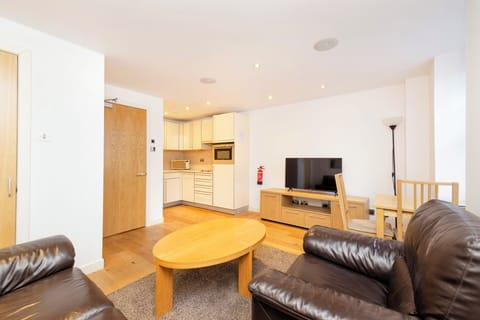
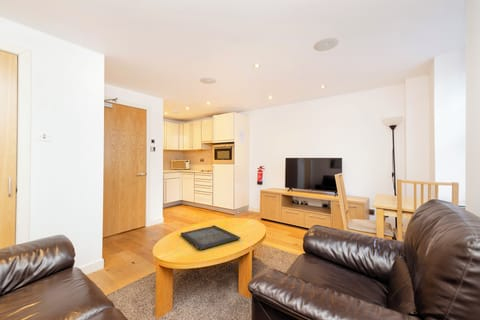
+ serving tray (209, 235)
